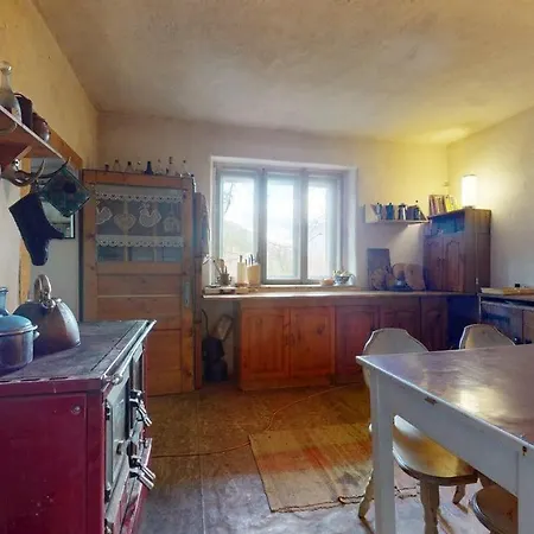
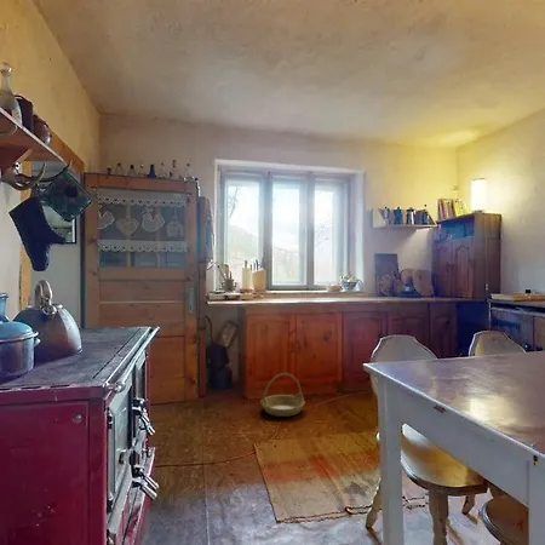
+ basket (282, 395)
